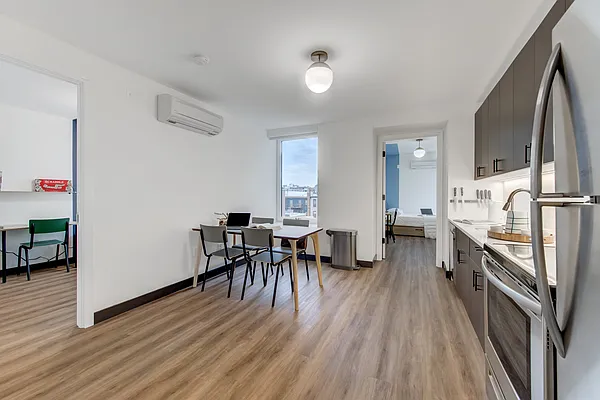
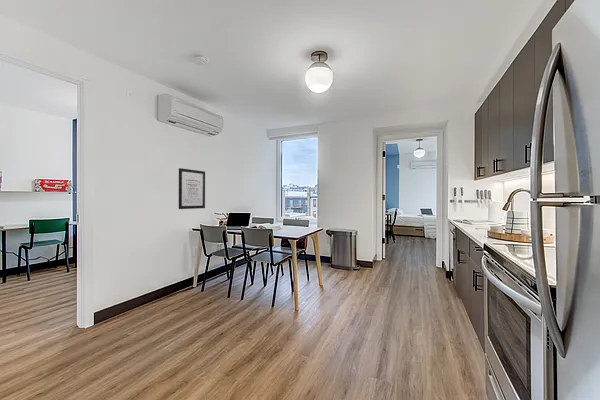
+ wall art (192, 189)
